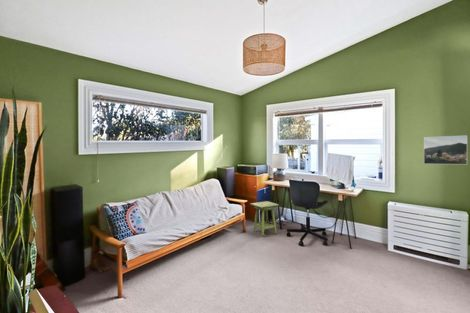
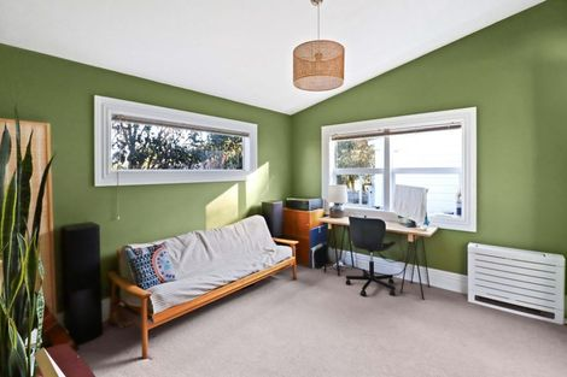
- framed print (444, 150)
- side table (263, 218)
